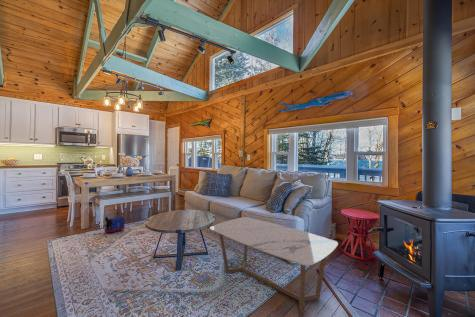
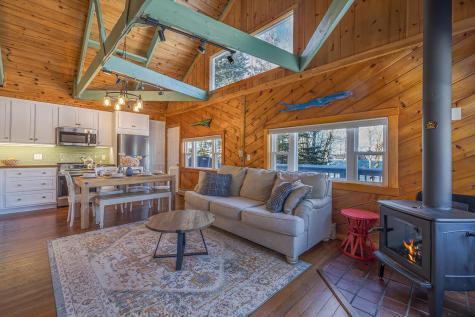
- toy train (114, 223)
- coffee table (269, 253)
